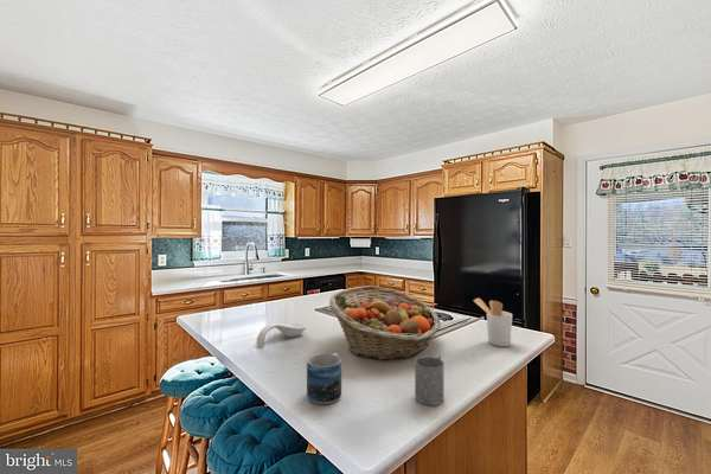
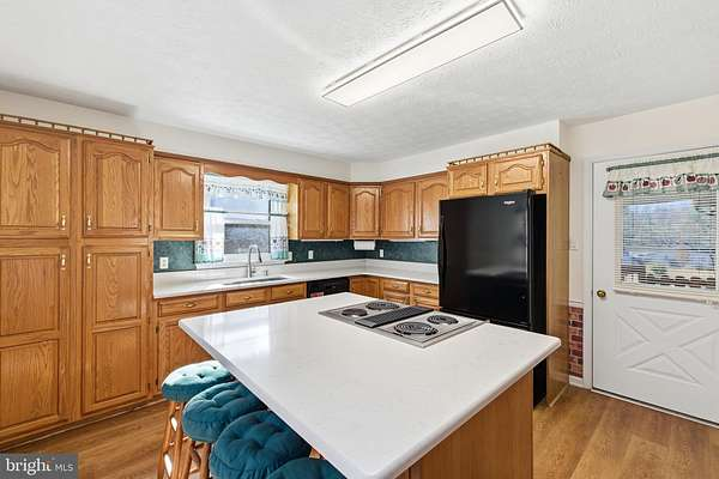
- fruit basket (385, 318)
- mug (431, 377)
- spoon rest (282, 329)
- mug (327, 374)
- utensil holder (492, 320)
